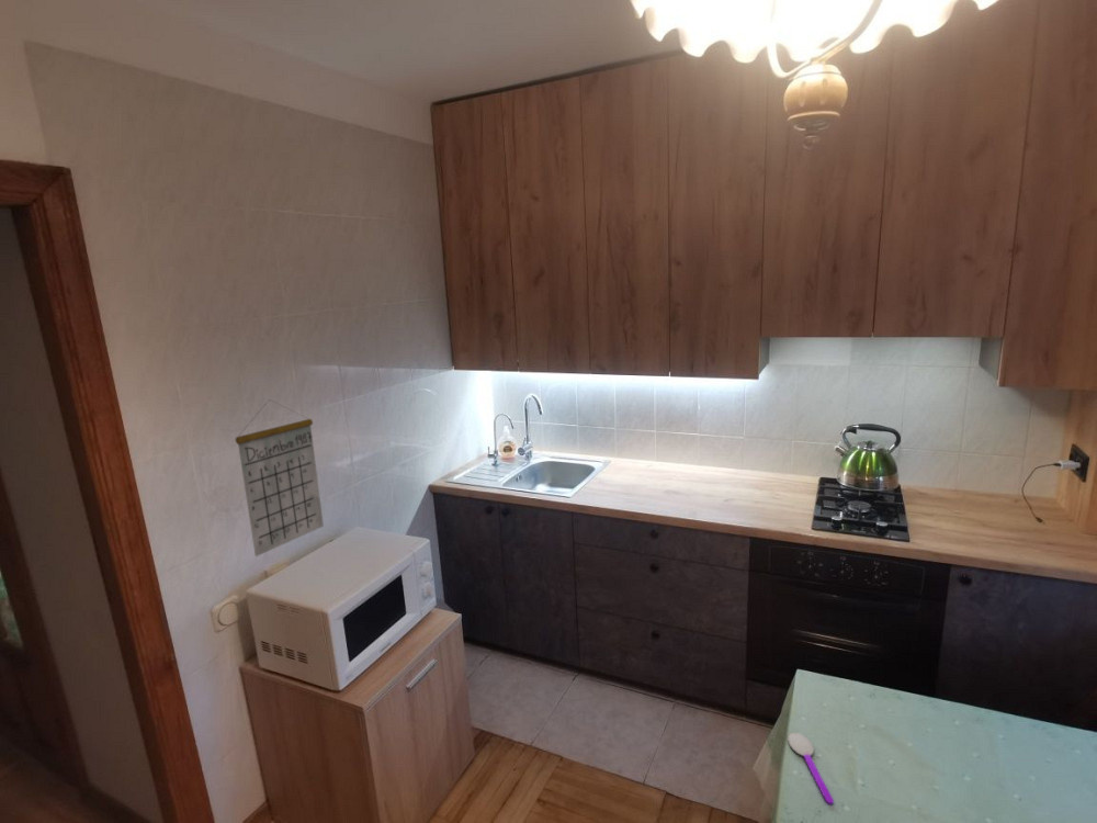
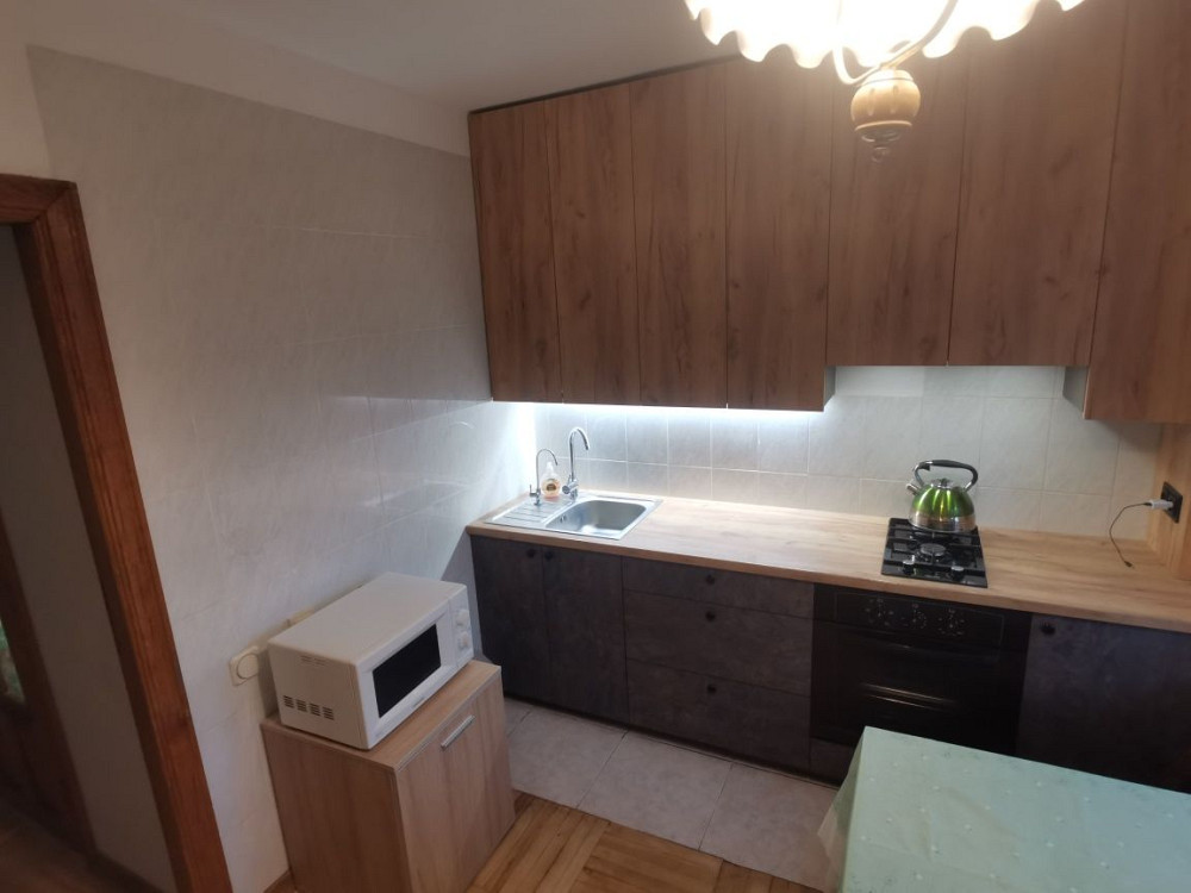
- calendar (281, 471)
- spoon (811, 764)
